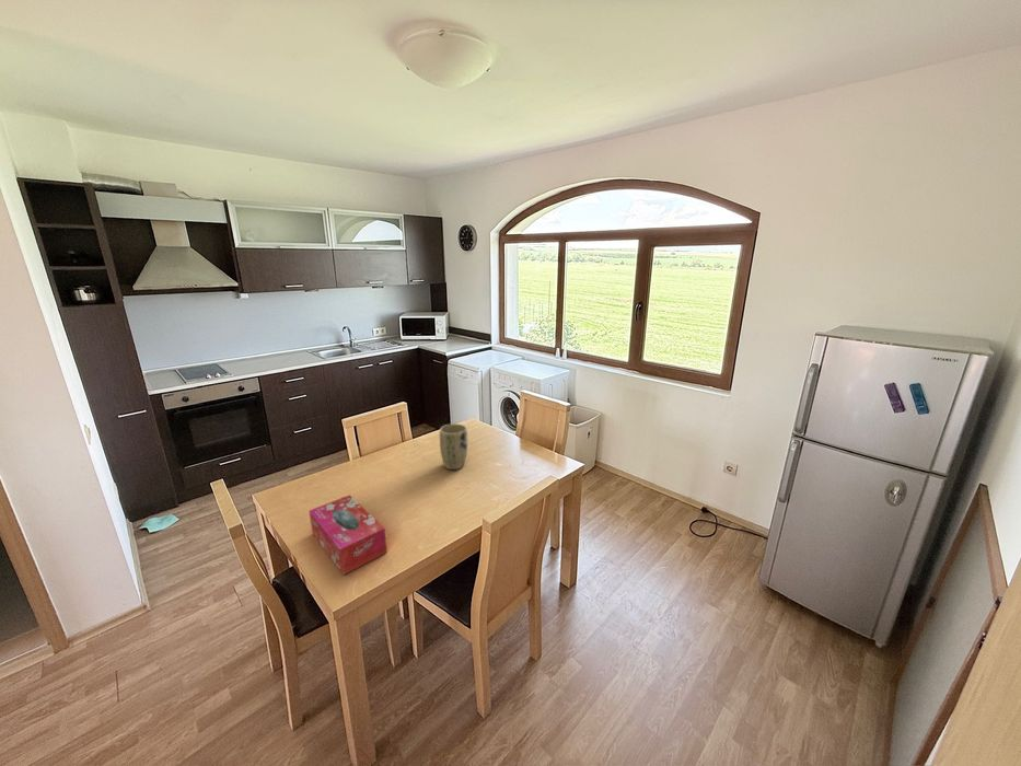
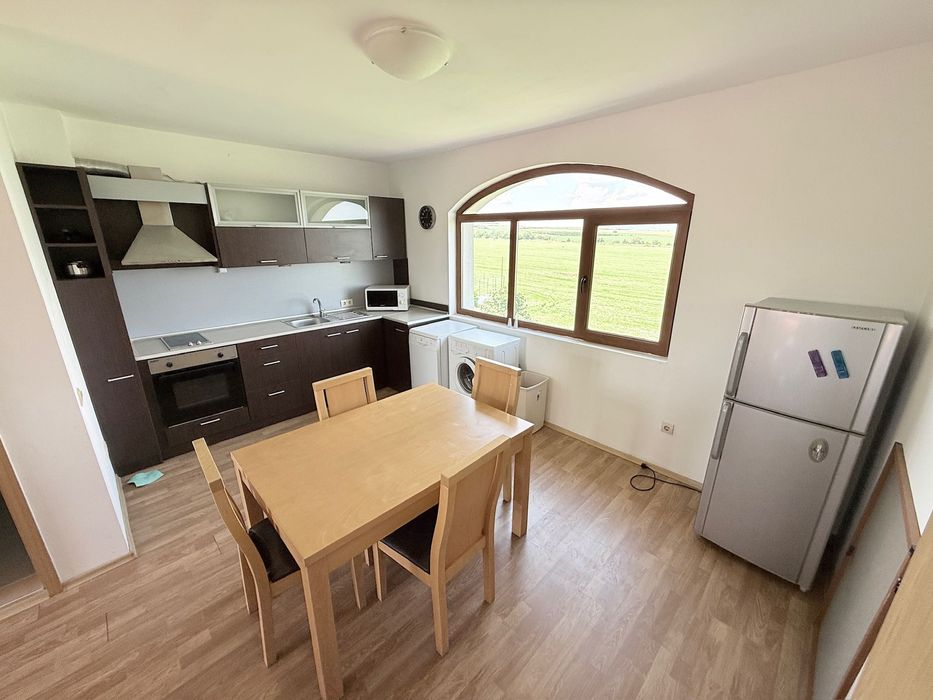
- tissue box (347, 531)
- plant pot (453, 446)
